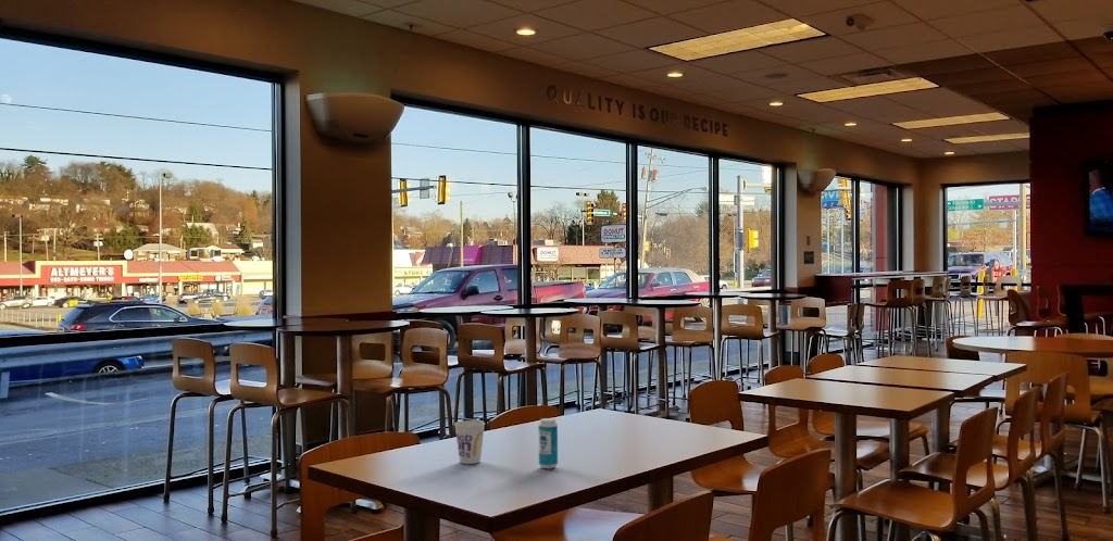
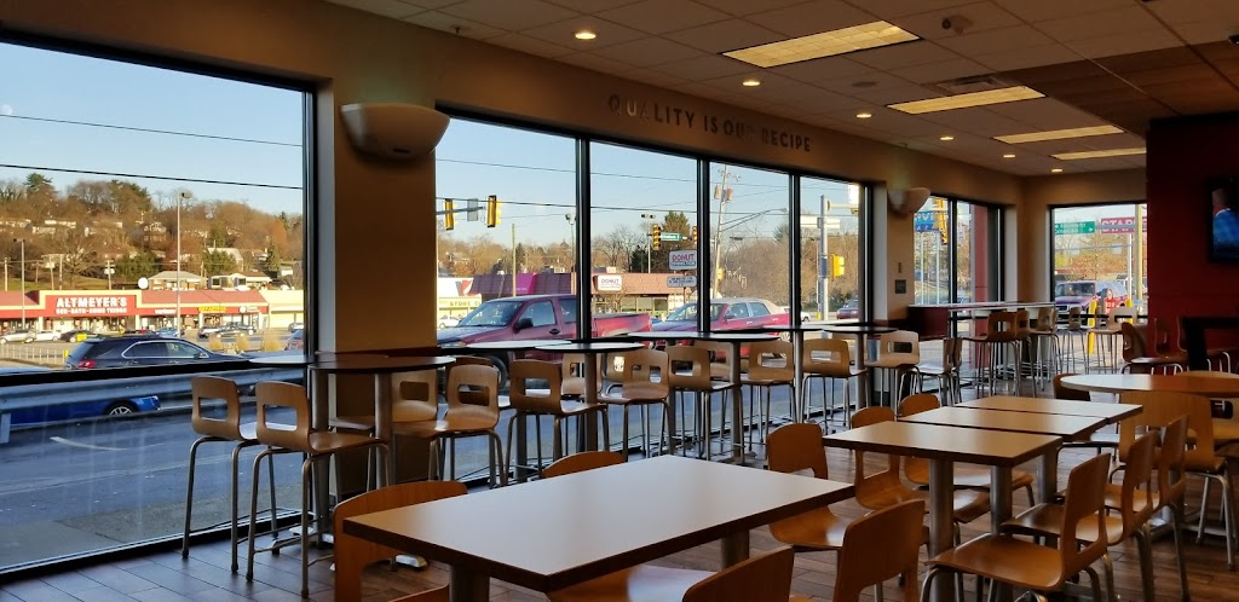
- cup (470, 442)
- beverage can (548, 442)
